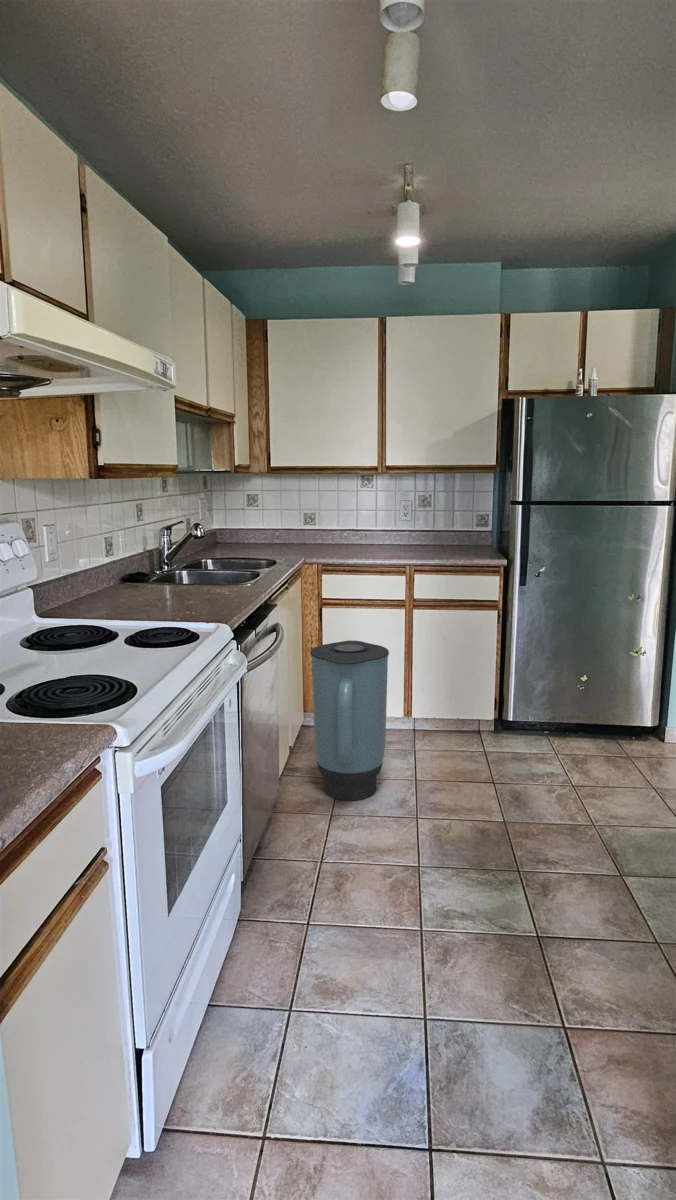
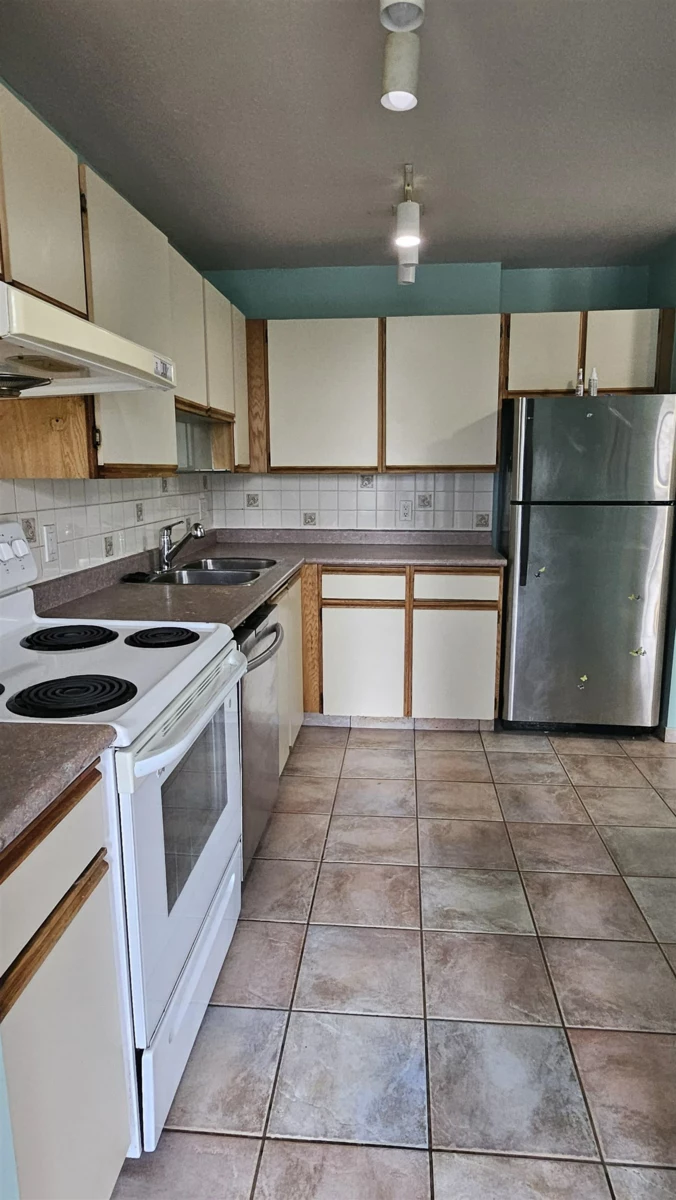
- trash can (349, 721)
